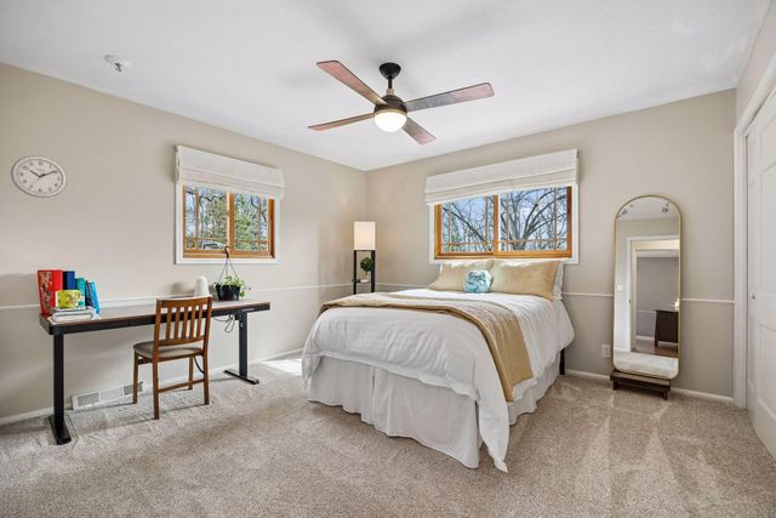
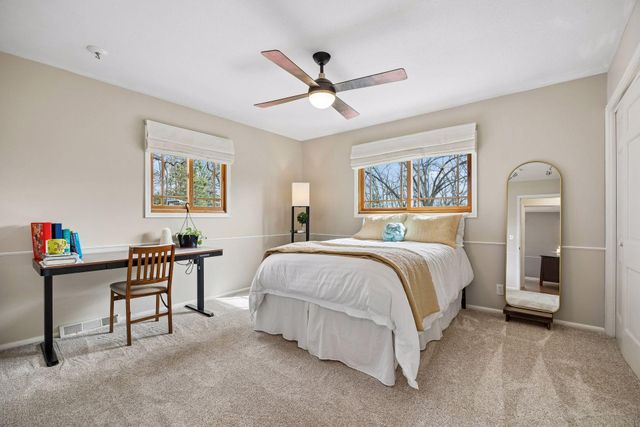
- wall clock (40, 176)
